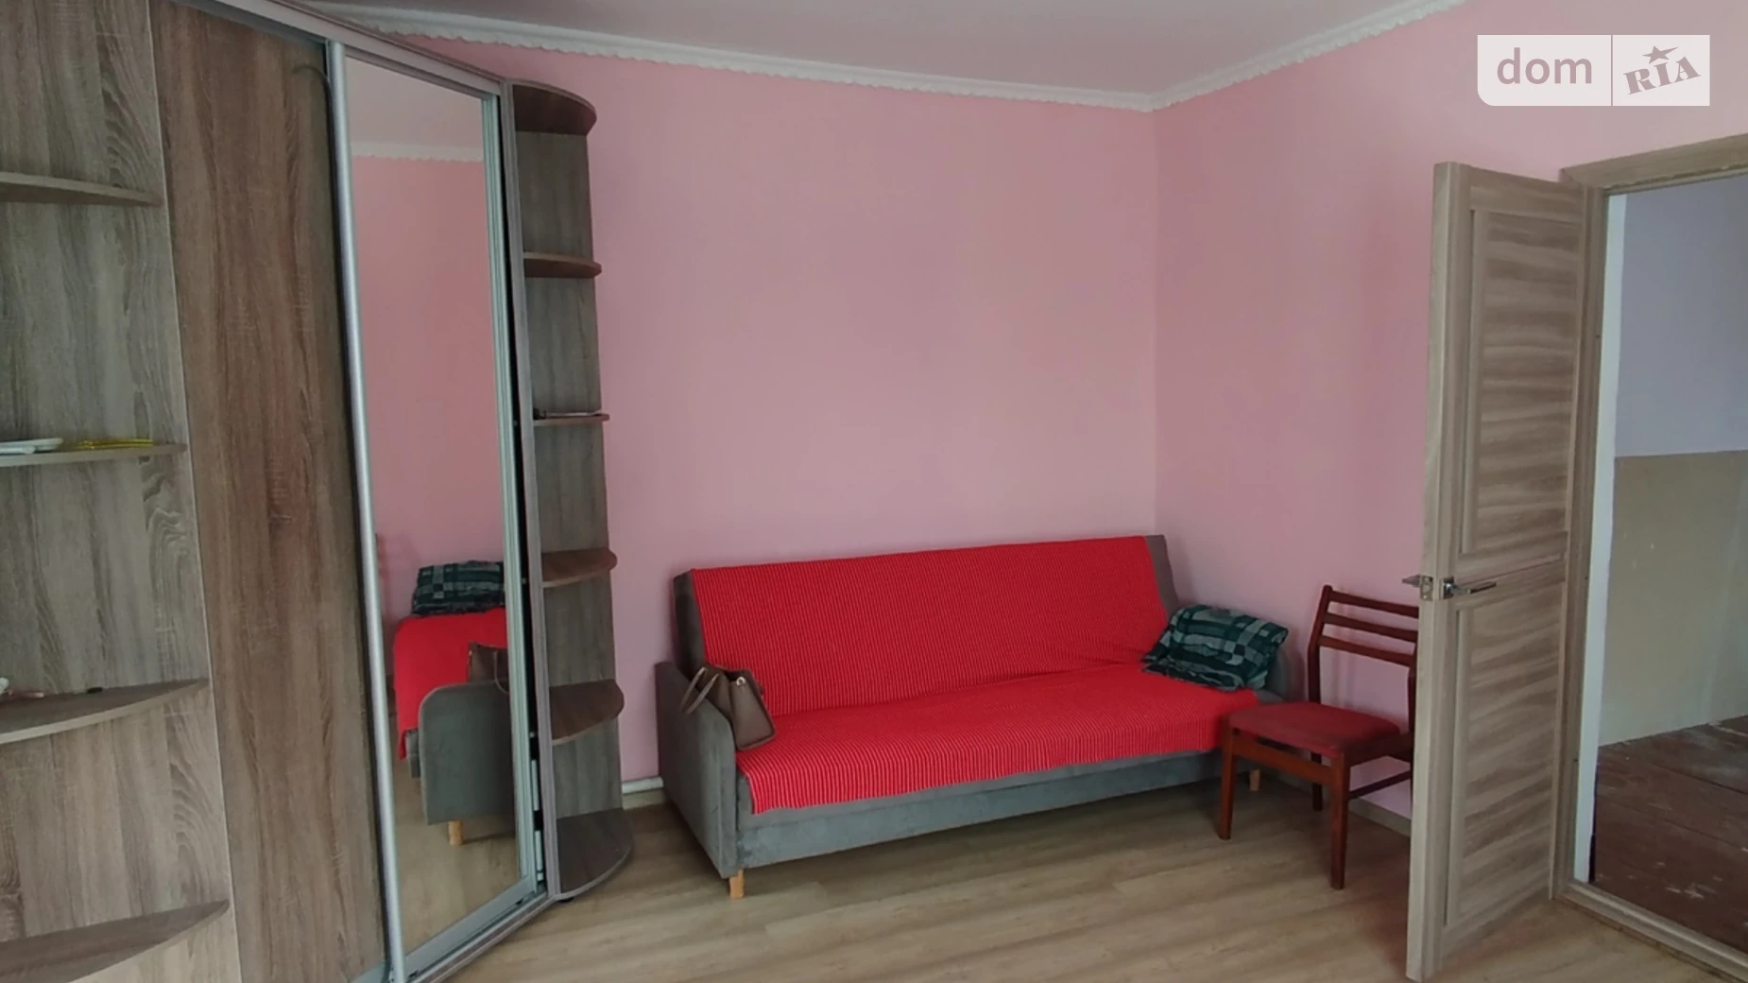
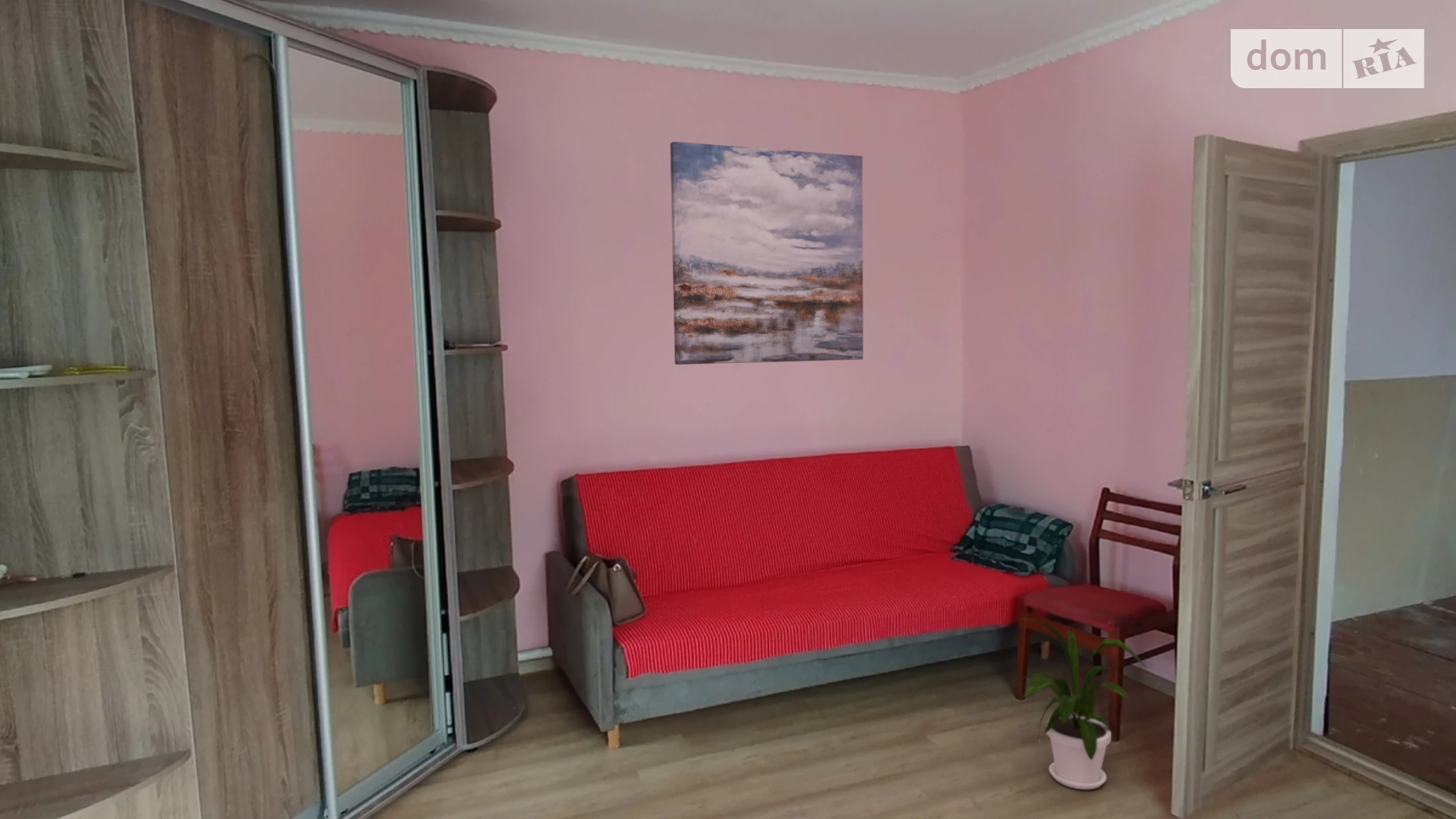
+ wall art (771, 257)
+ house plant (1074, 700)
